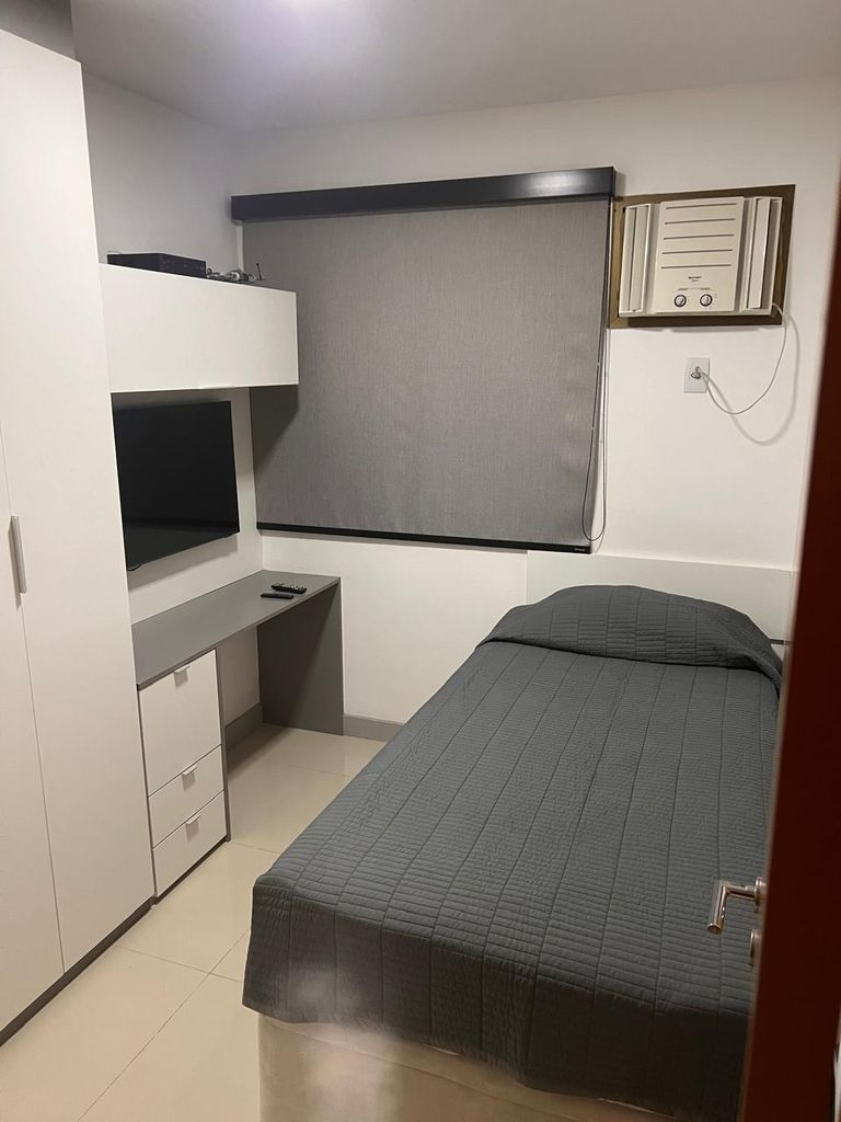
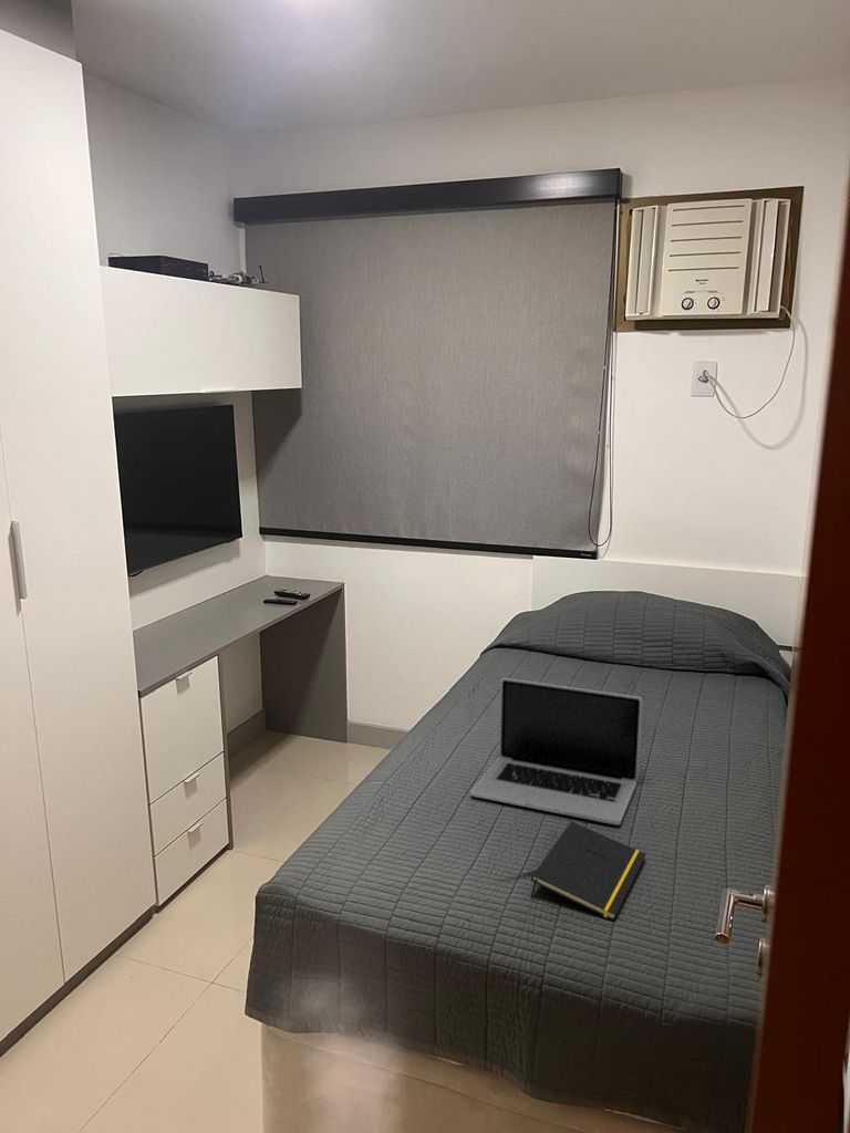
+ notepad (590, 866)
+ laptop (556, 747)
